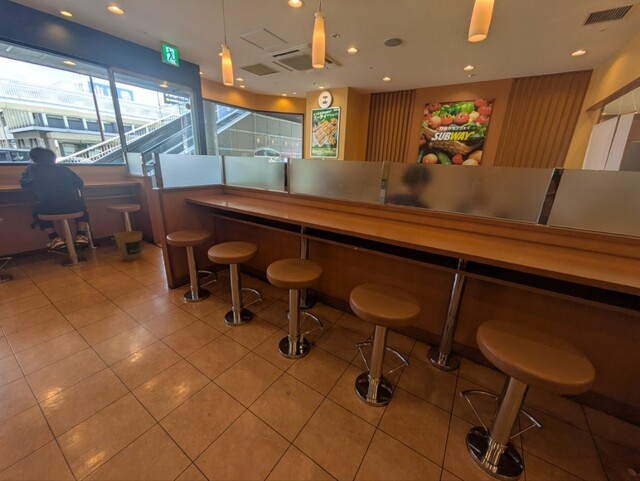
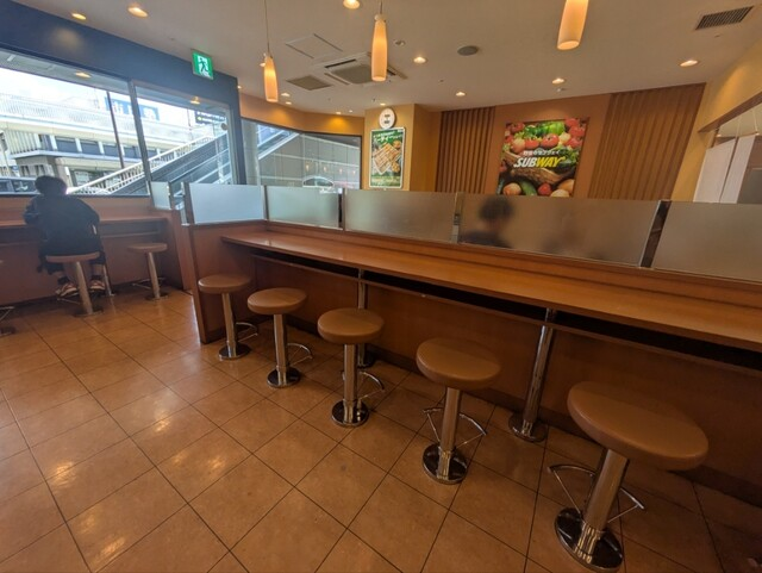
- trash can (130, 246)
